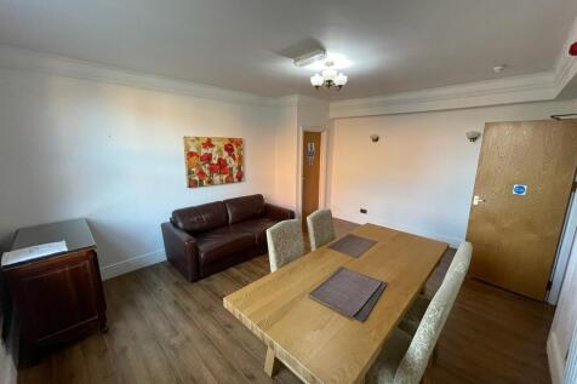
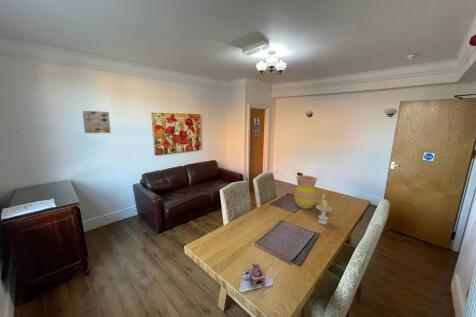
+ teapot (256, 273)
+ candle (323, 208)
+ wall art (97, 122)
+ vase (305, 192)
